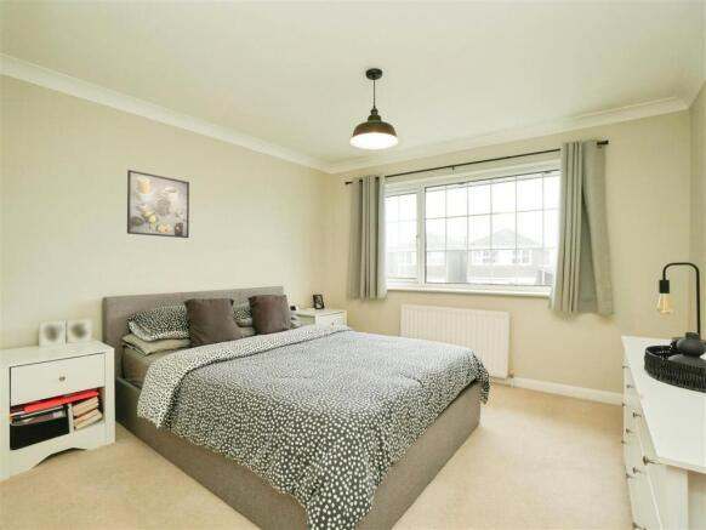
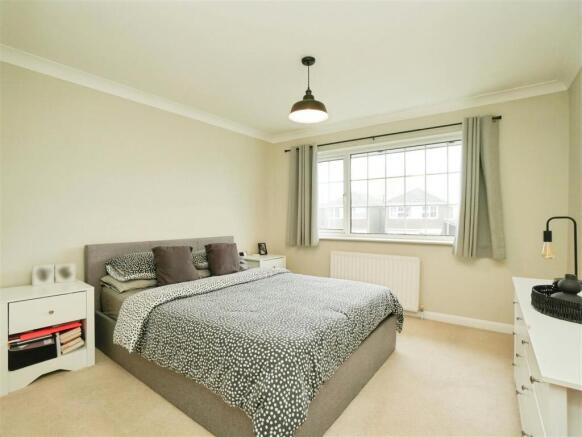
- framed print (160, 206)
